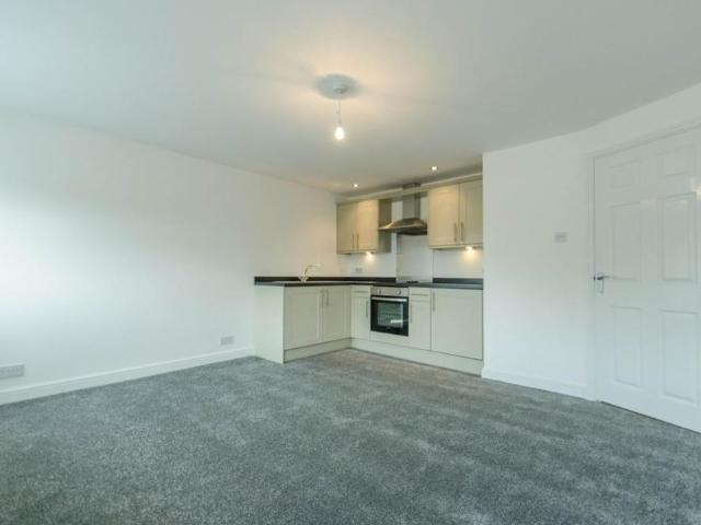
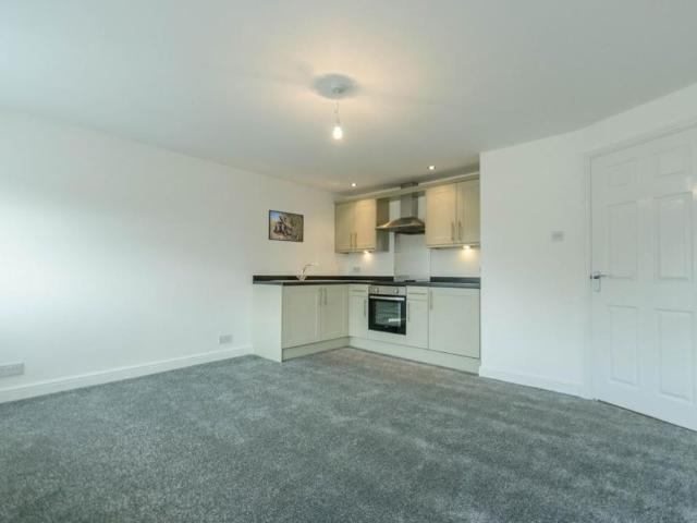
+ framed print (286, 227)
